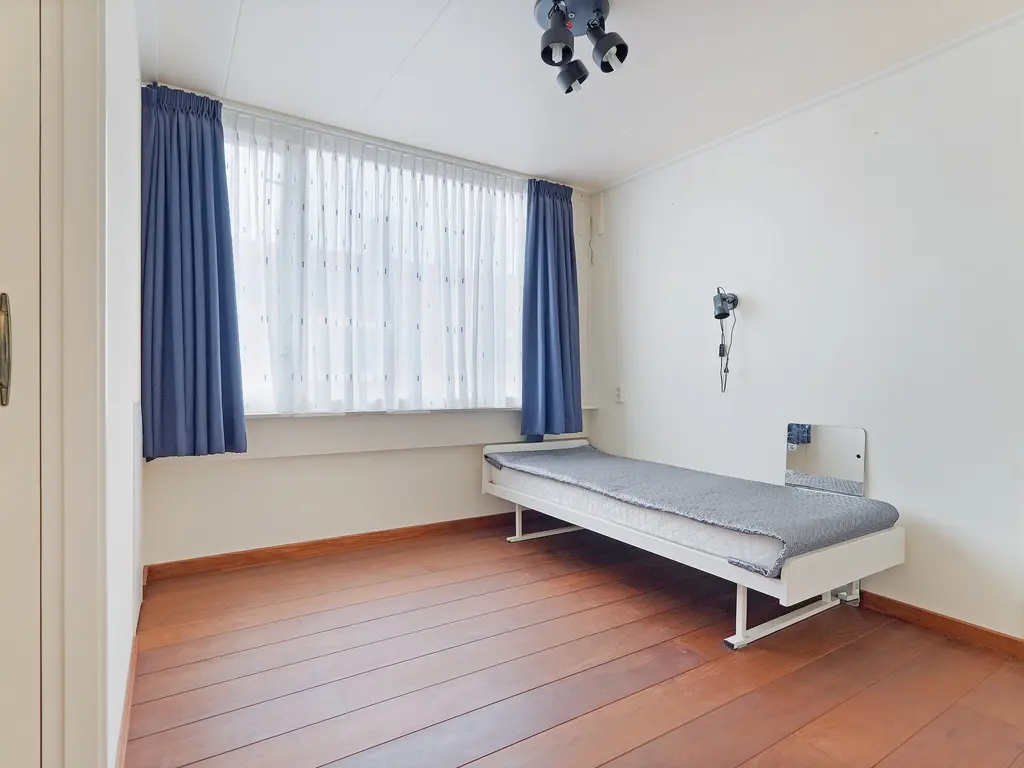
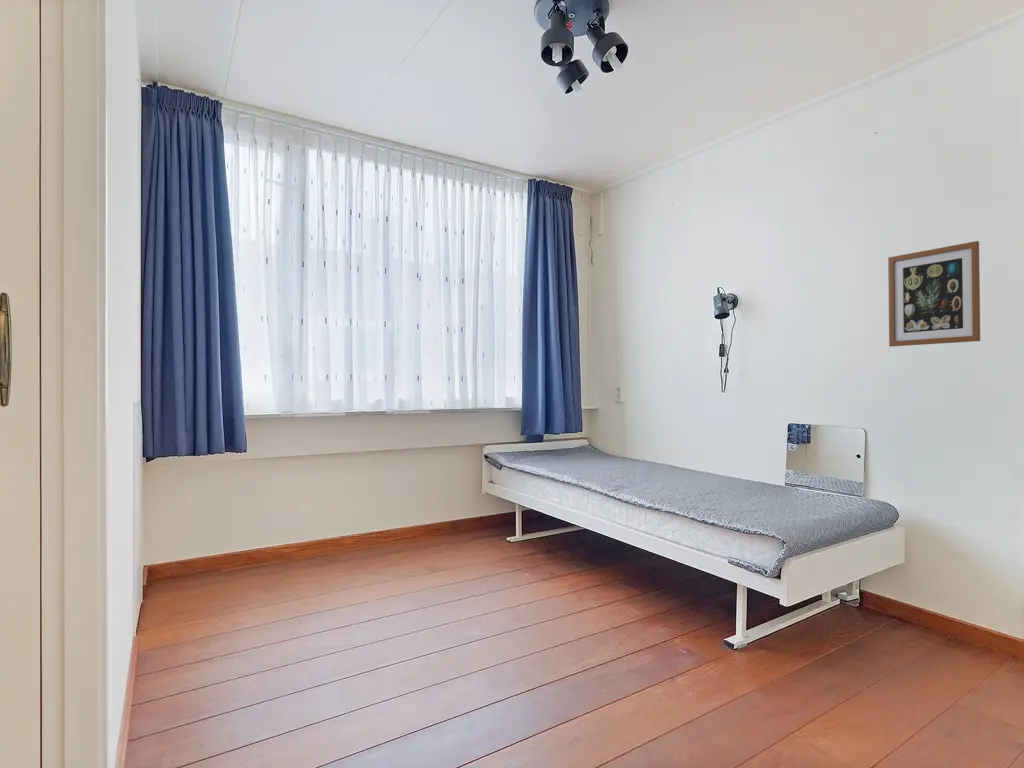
+ wall art (931, 296)
